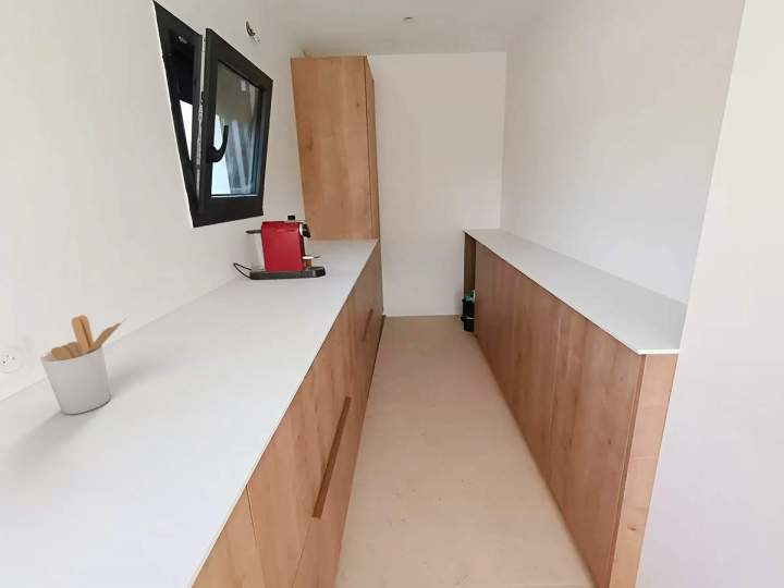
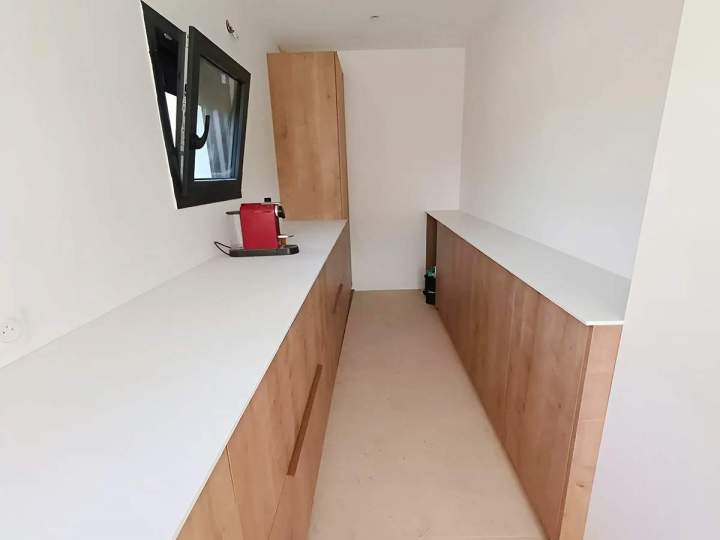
- utensil holder (90, 363)
